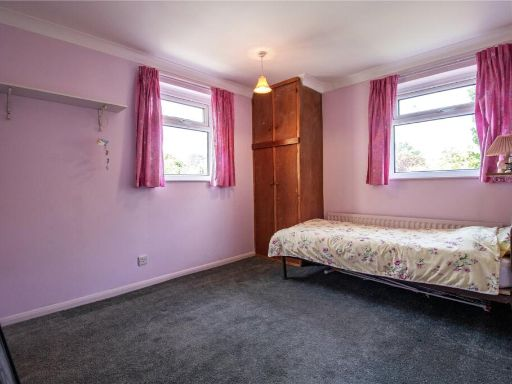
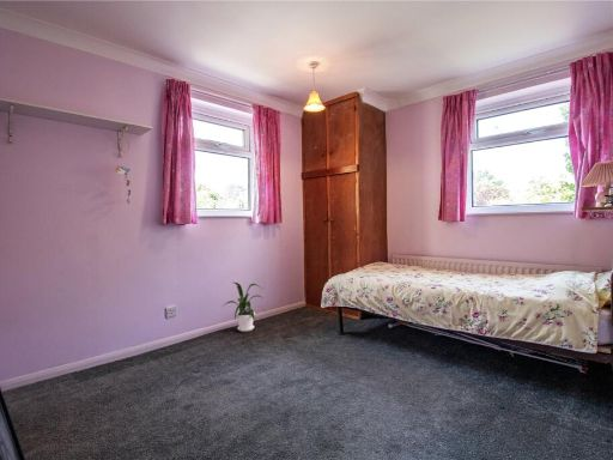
+ house plant (244, 304)
